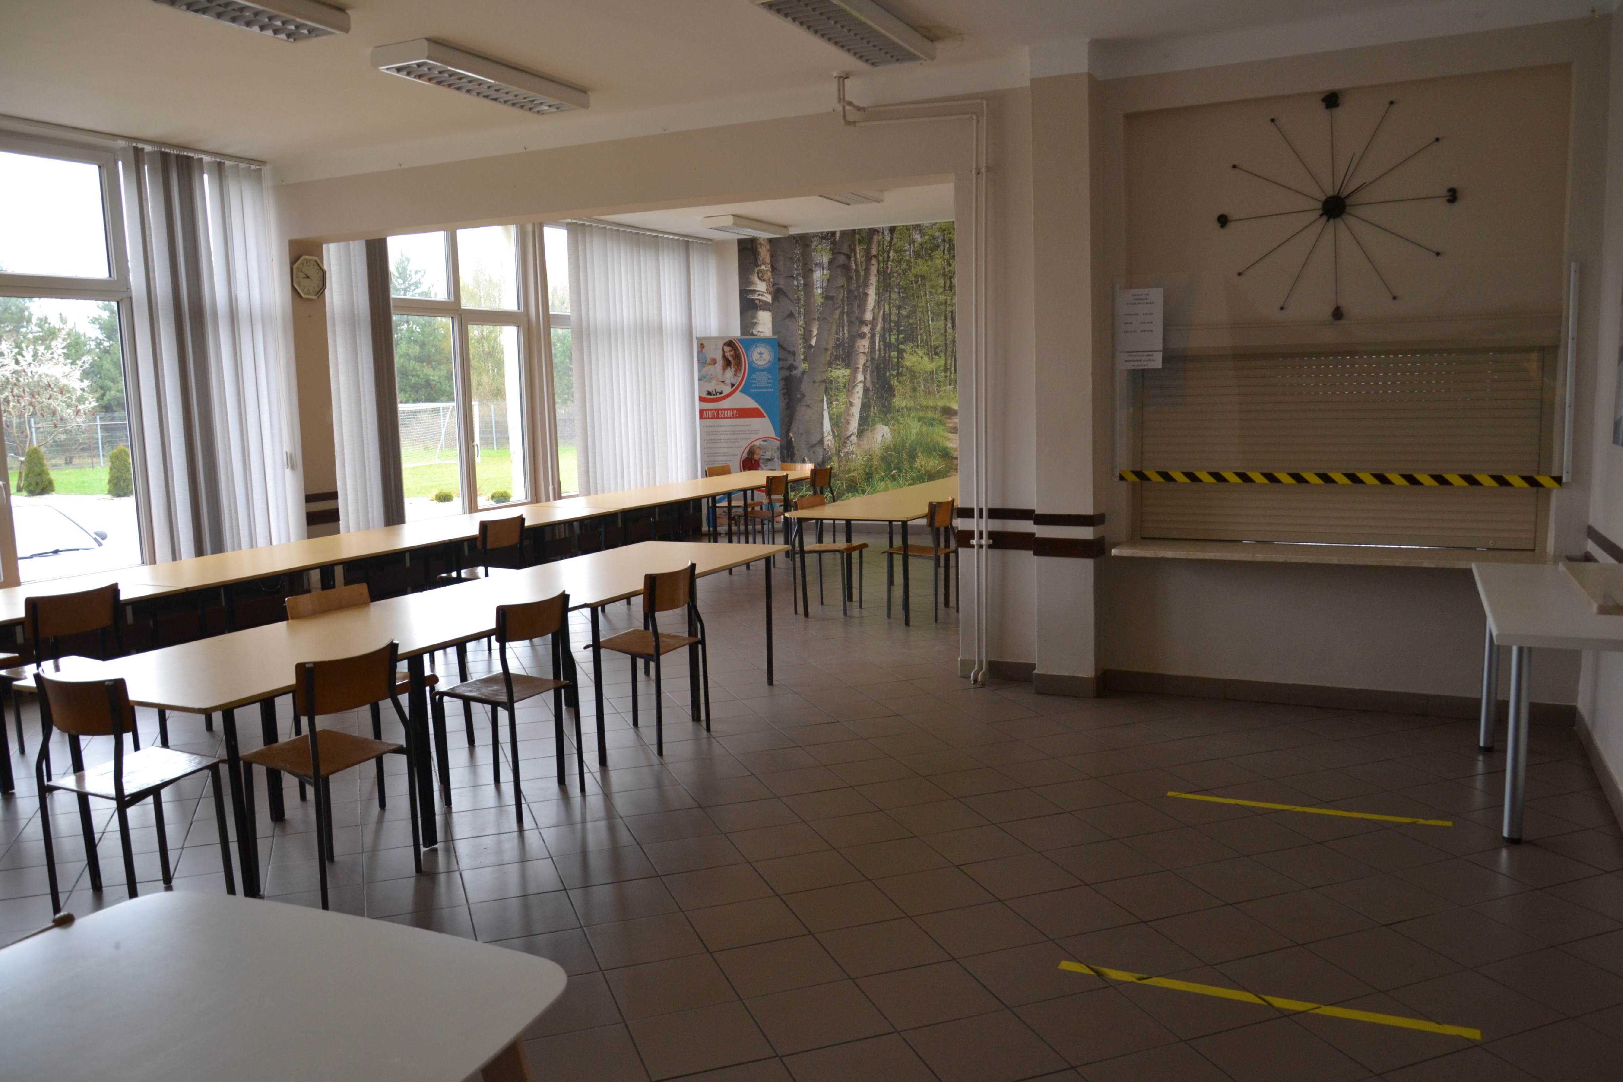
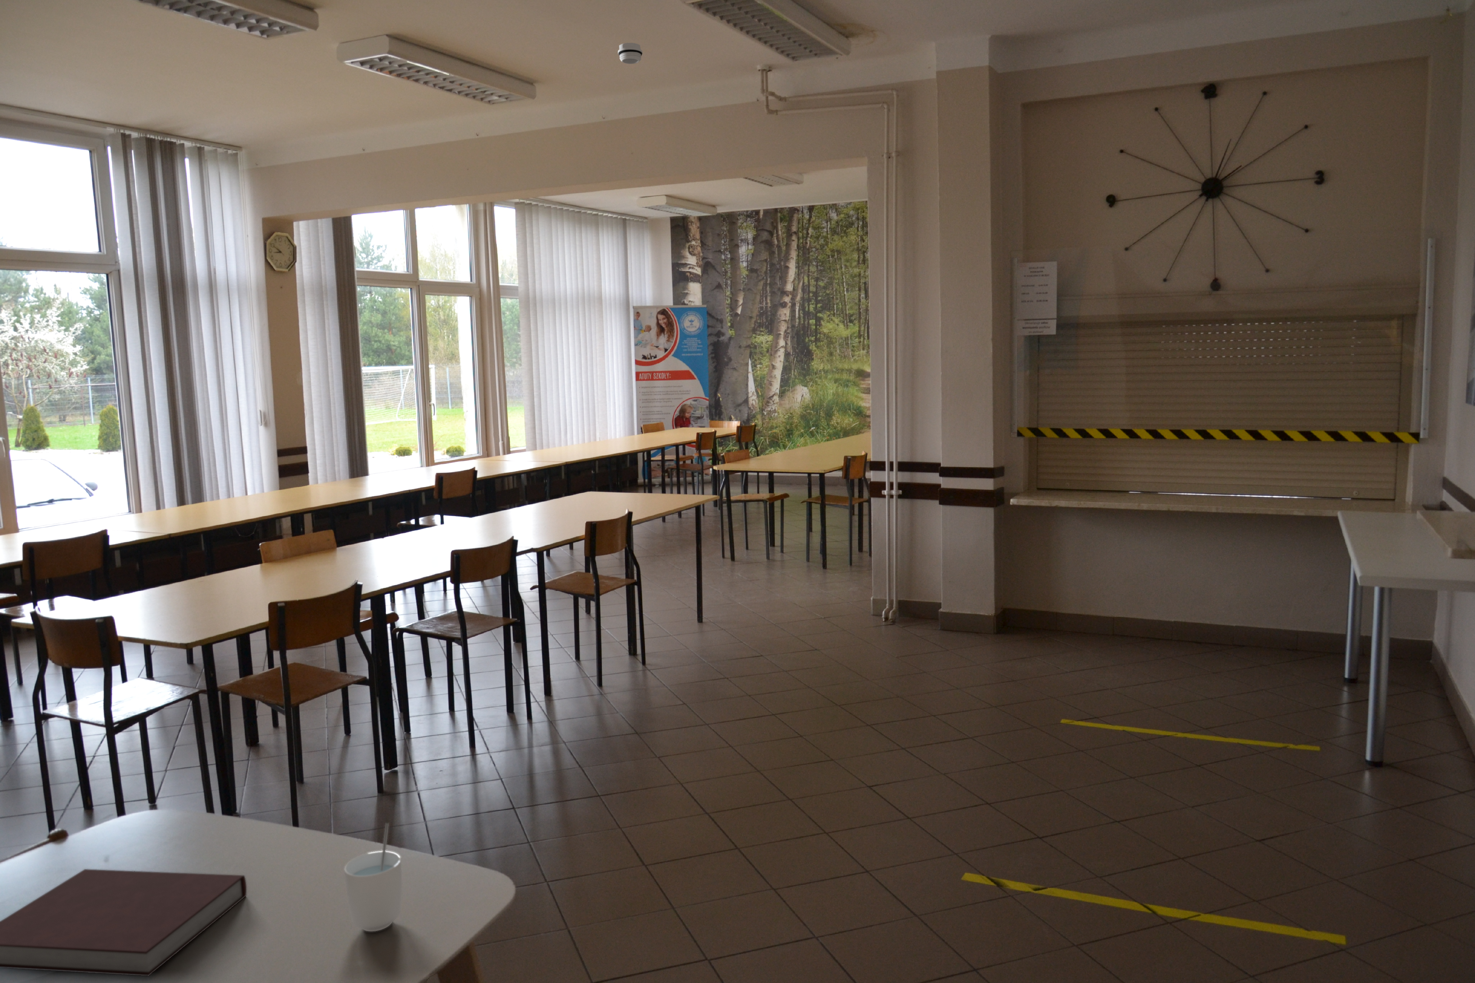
+ notebook (114, 917)
+ cup (376, 879)
+ smoke detector (630, 54)
